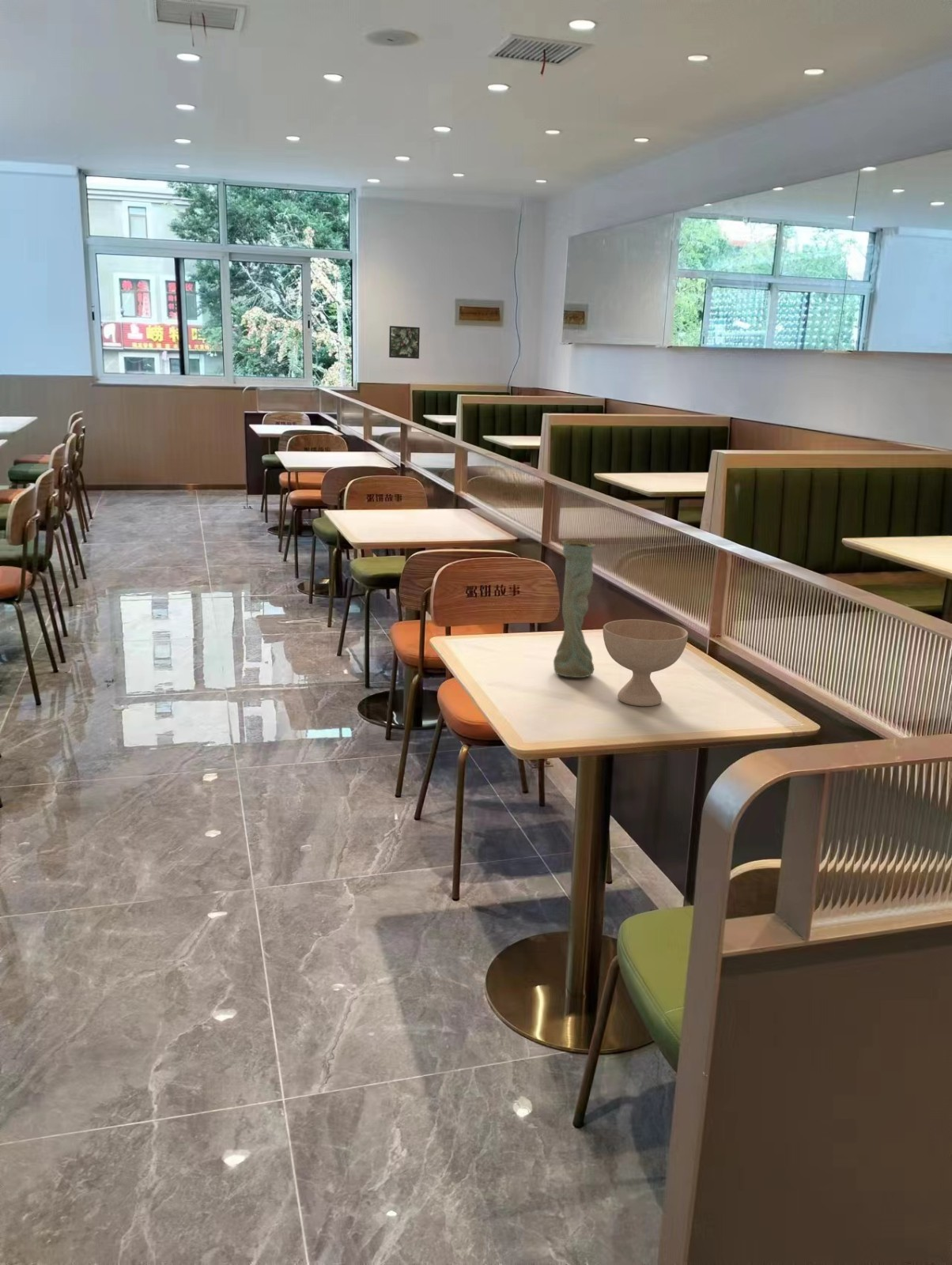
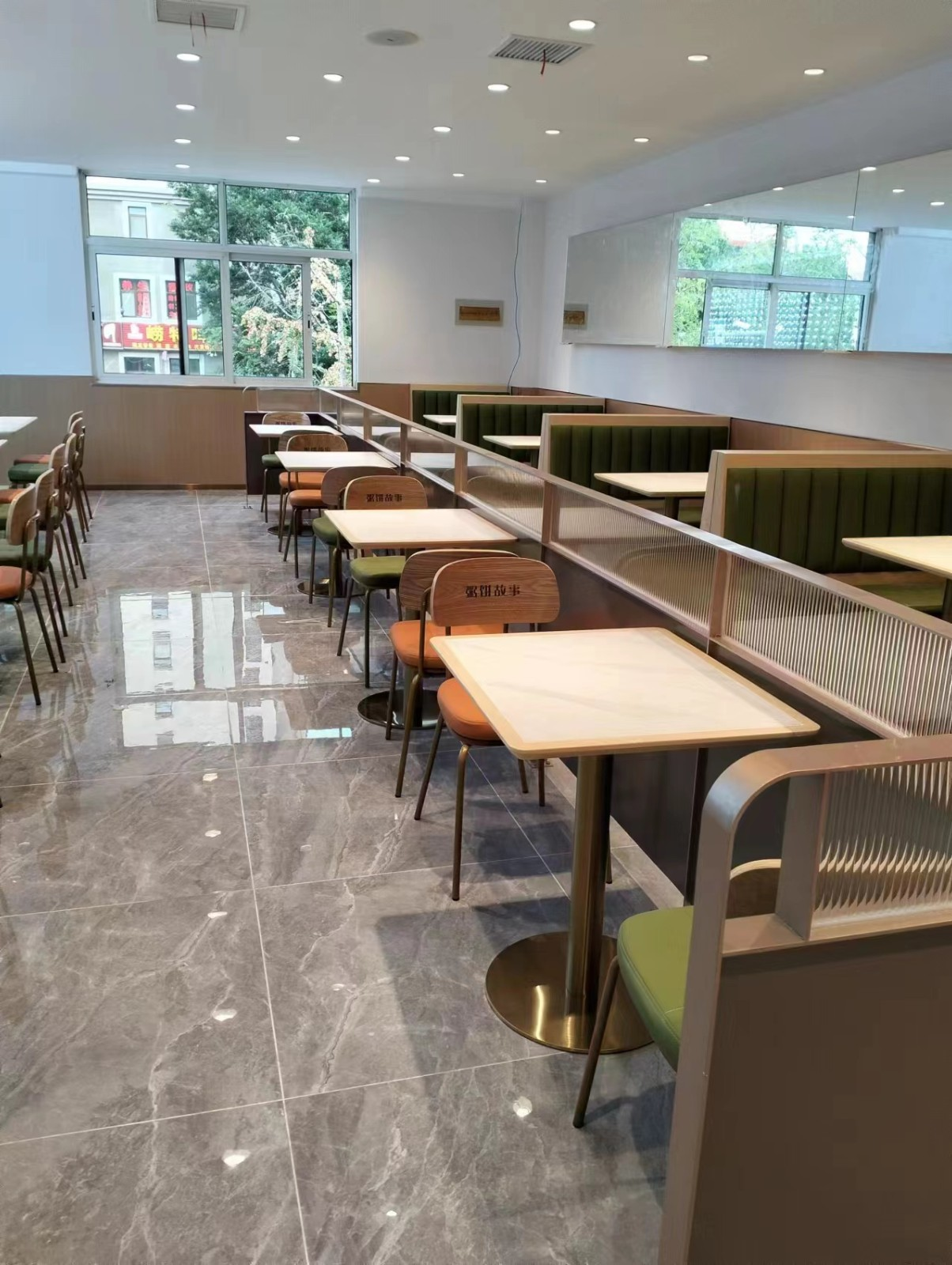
- vase (576, 608)
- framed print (404, 342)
- bowl (642, 664)
